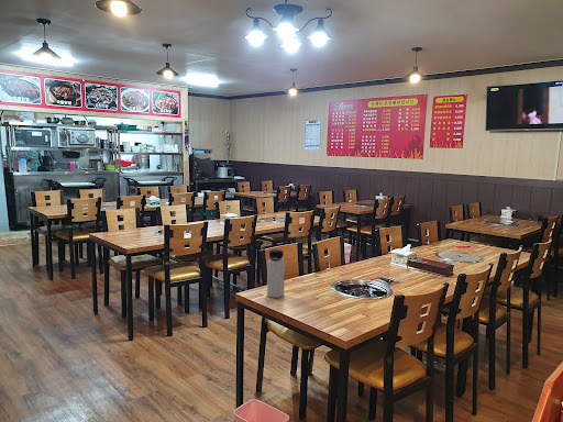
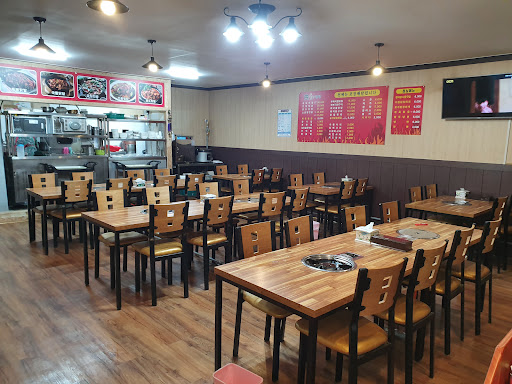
- water bottle (275, 273)
